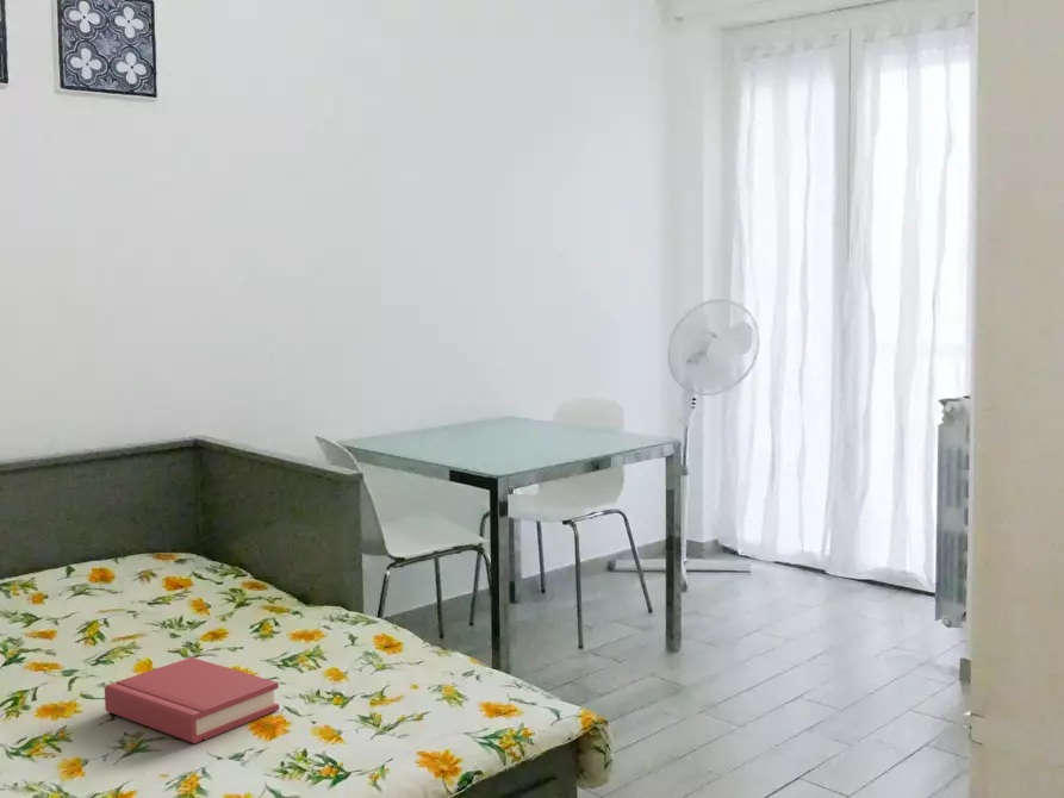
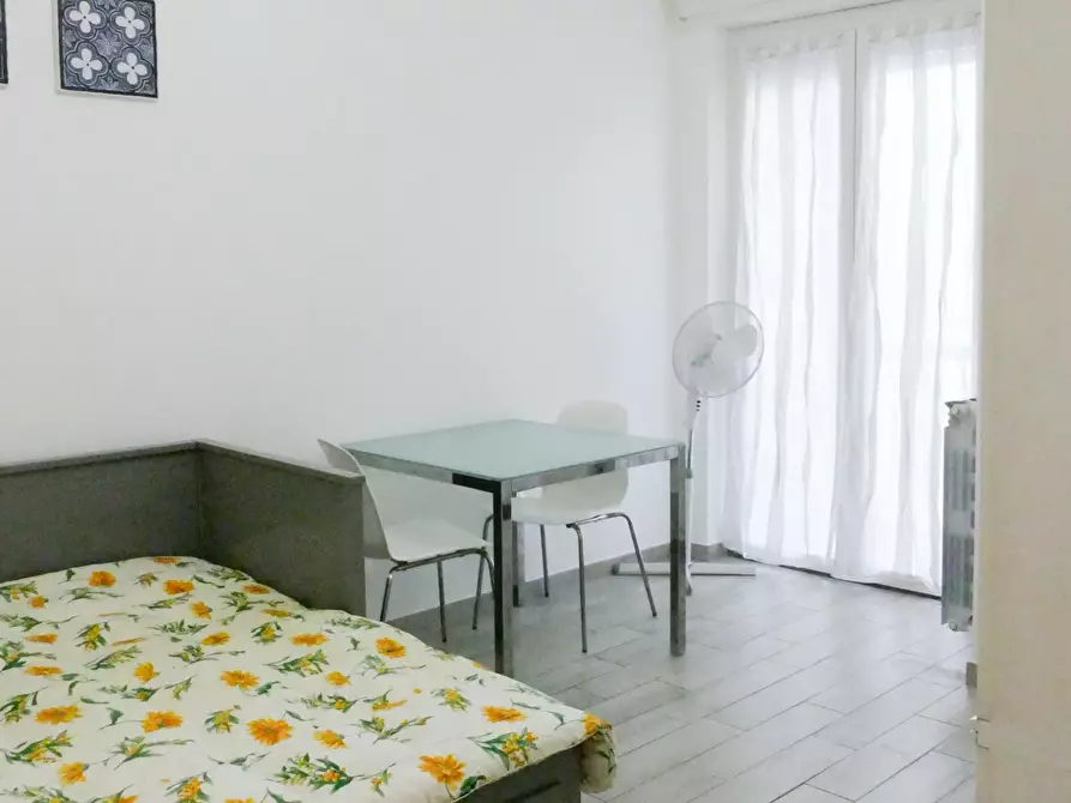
- hardback book (192, 697)
